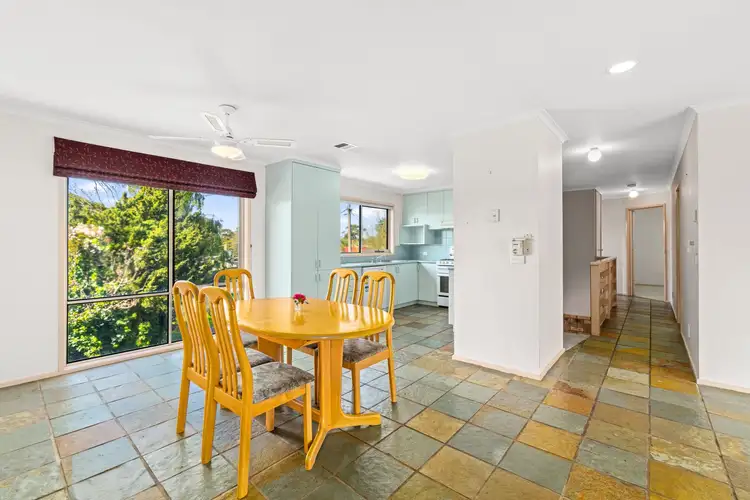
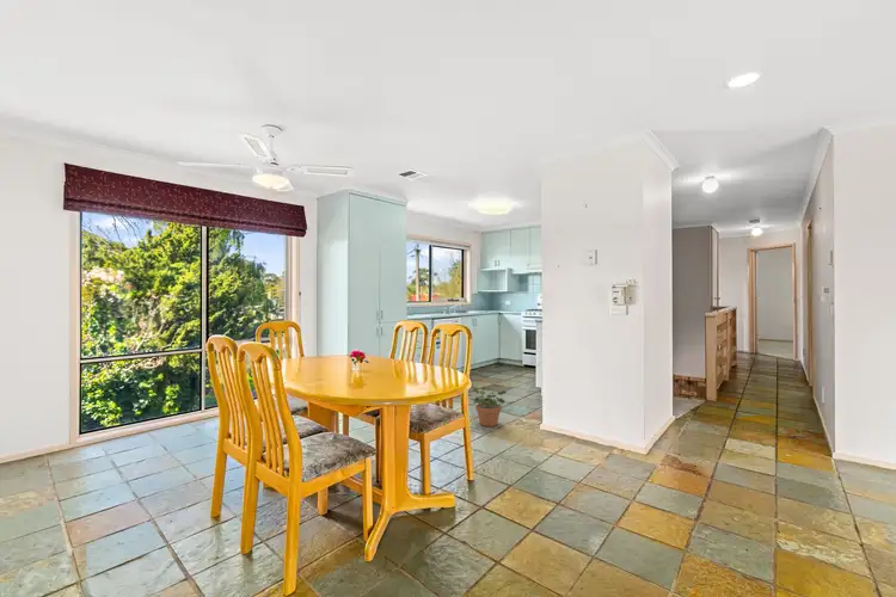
+ potted plant (491, 406)
